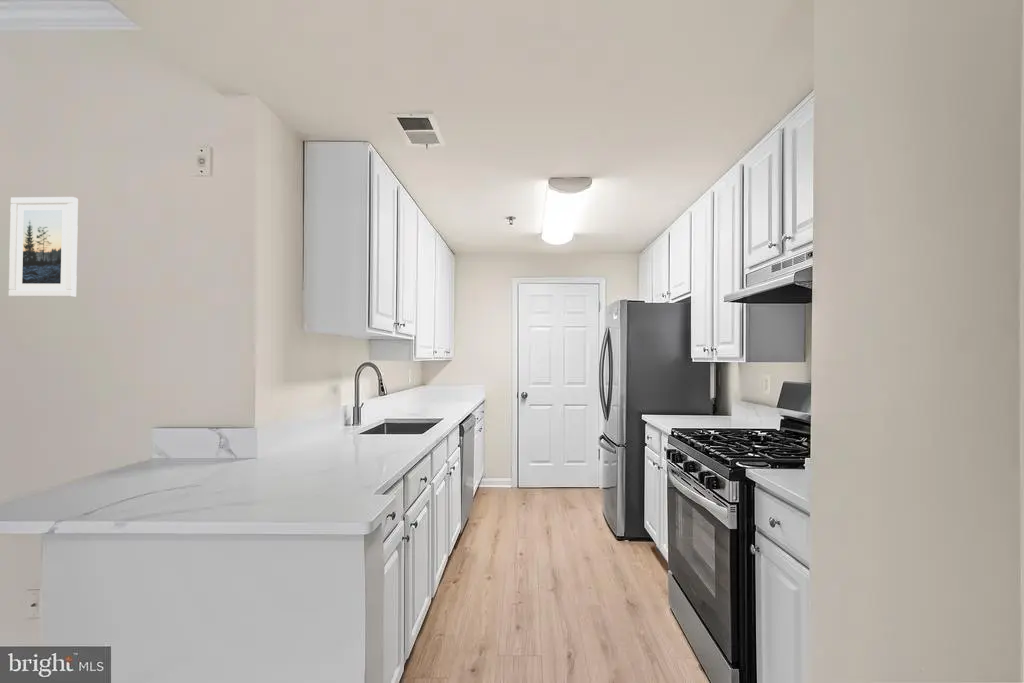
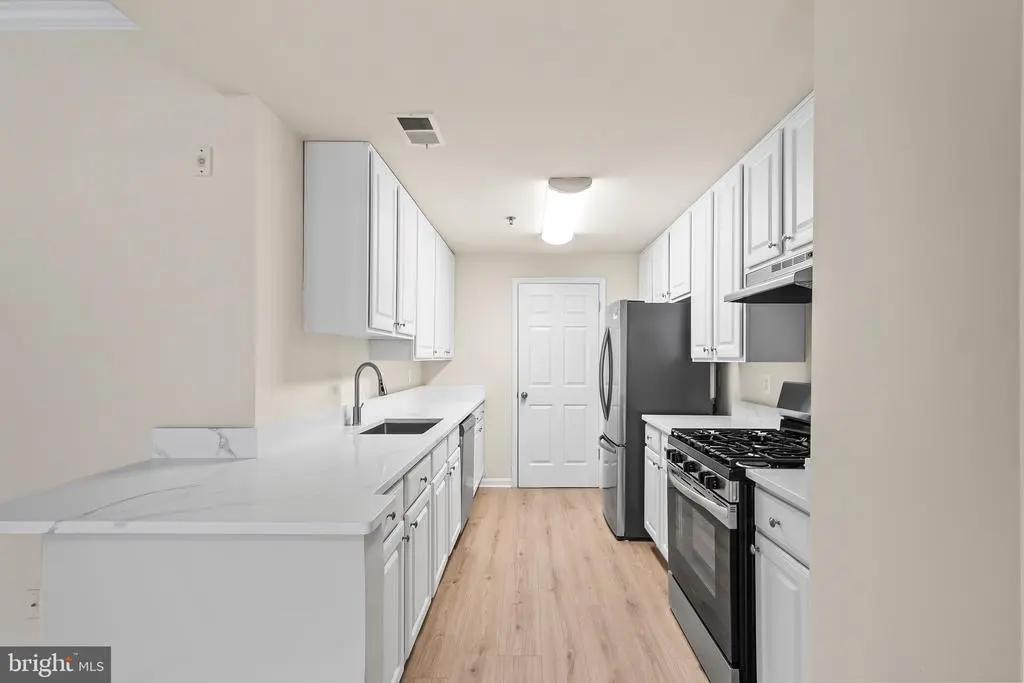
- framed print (43, 247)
